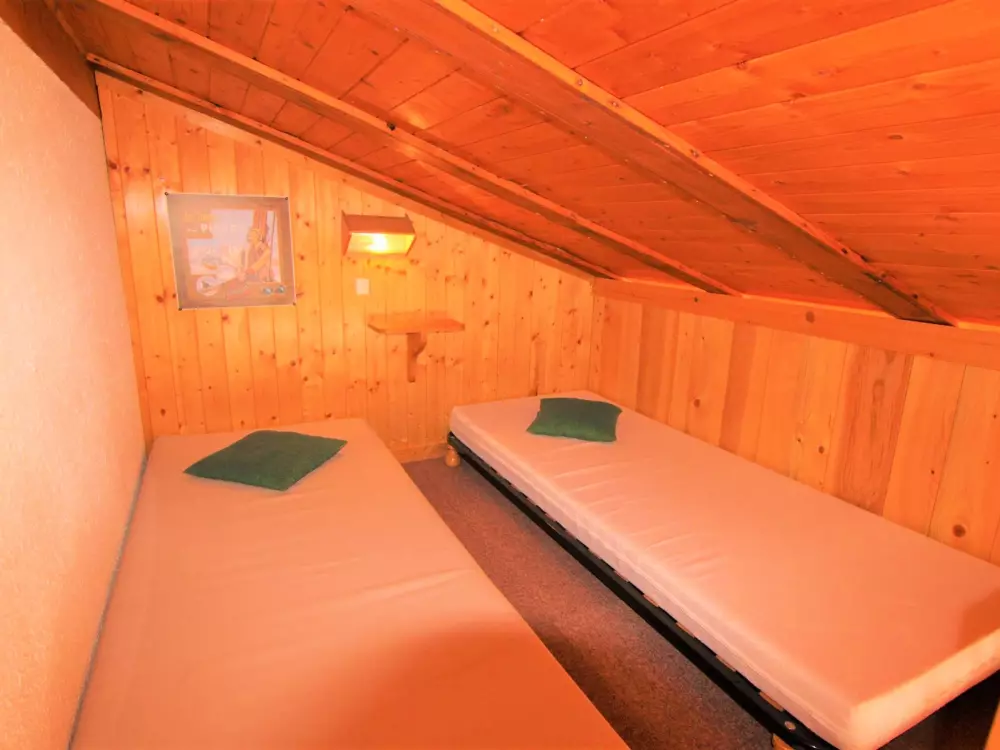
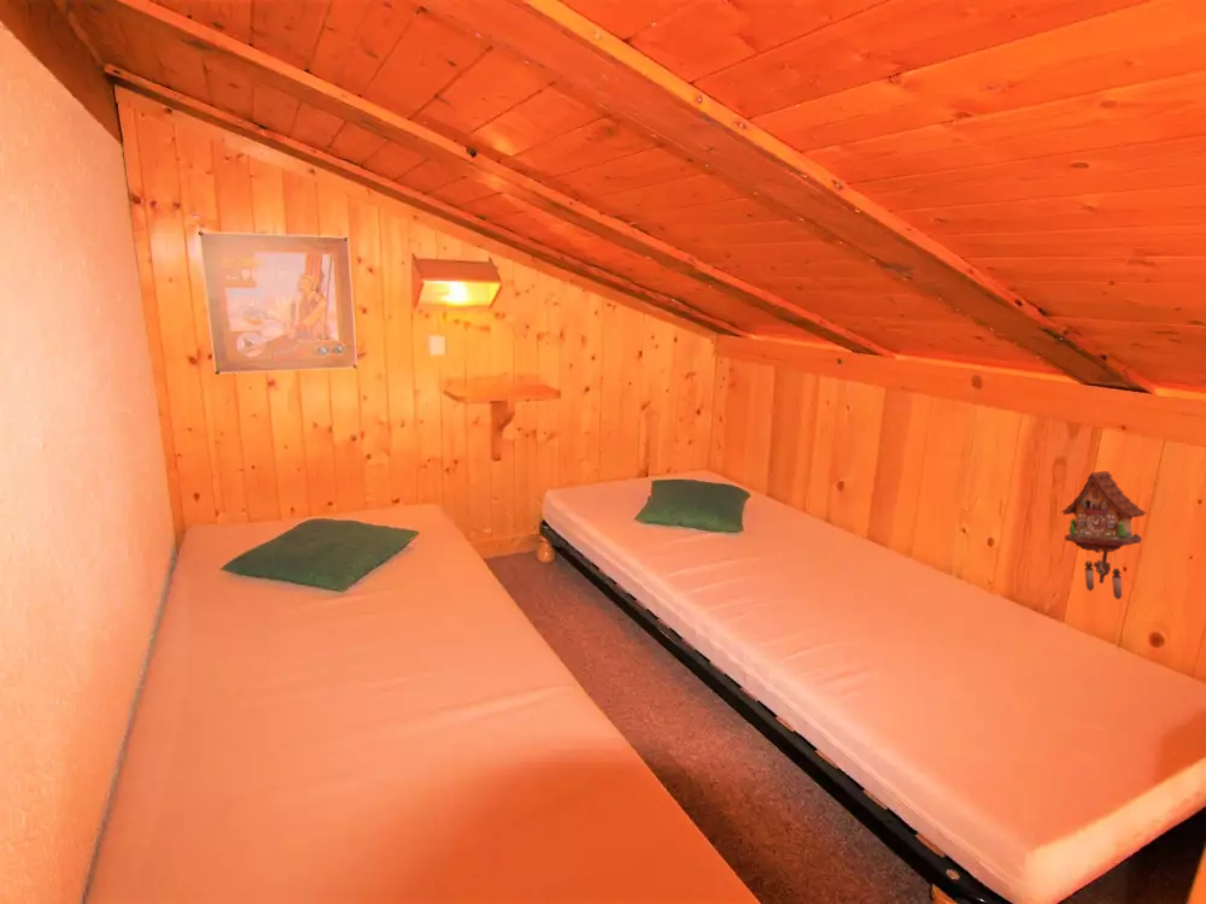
+ cuckoo clock (1097, 532)
